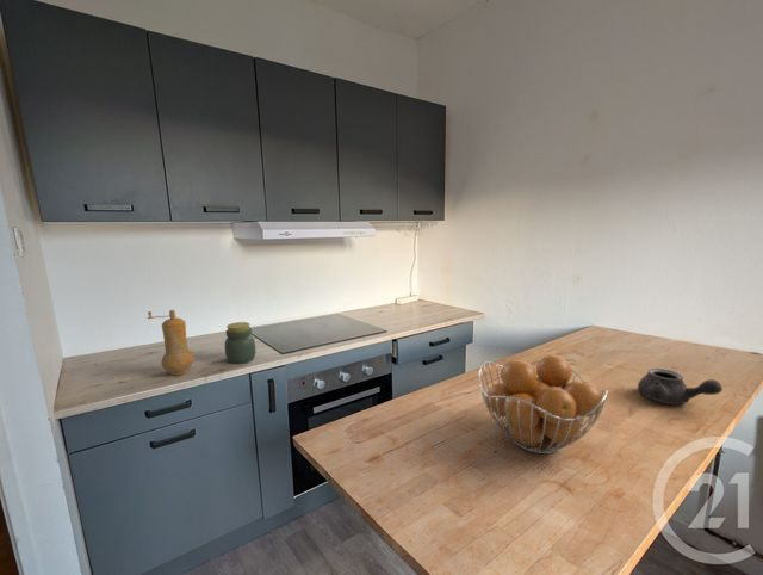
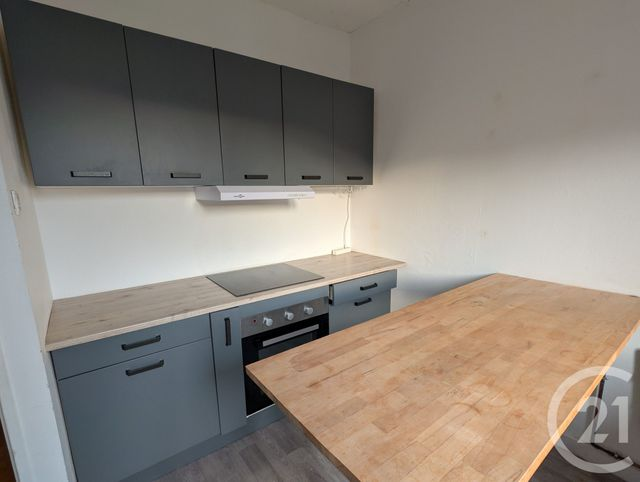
- fruit basket (536, 400)
- teapot (676, 387)
- jar (240, 341)
- pepper mill (172, 341)
